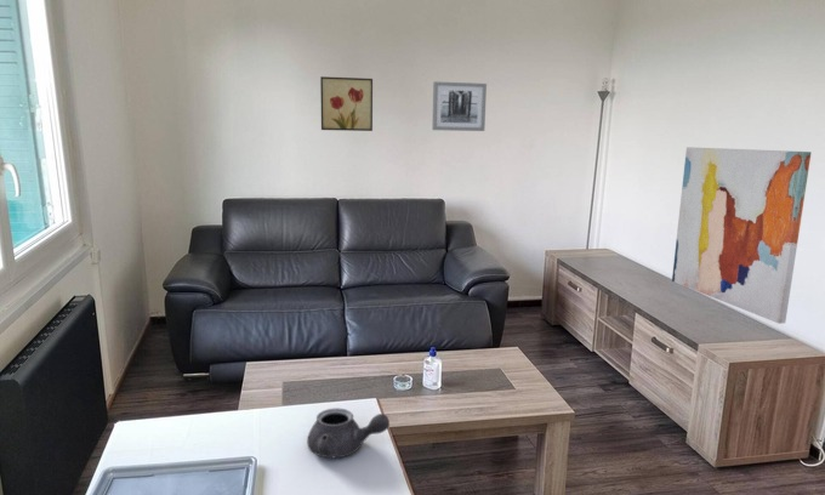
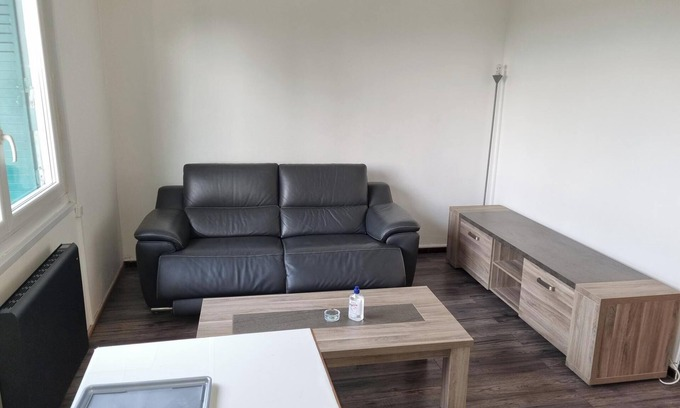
- wall art (346, 104)
- wall art (459, 107)
- wall art (730, 226)
- teapot (347, 431)
